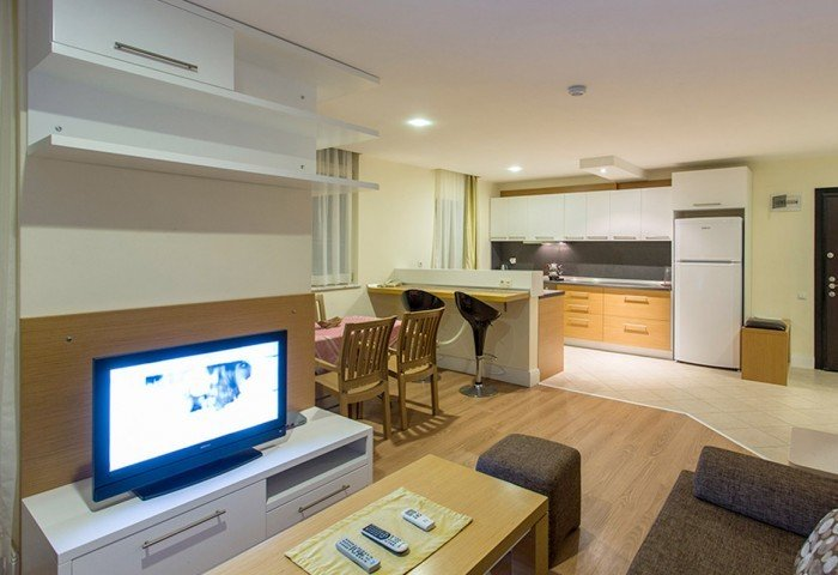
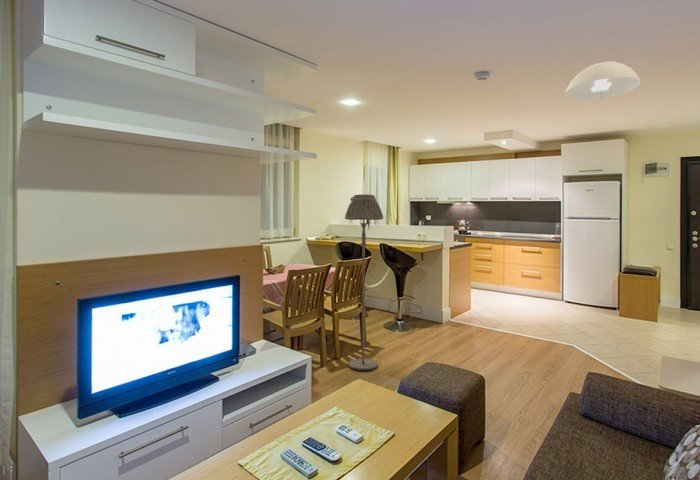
+ ceiling light (601, 81)
+ floor lamp (363, 280)
